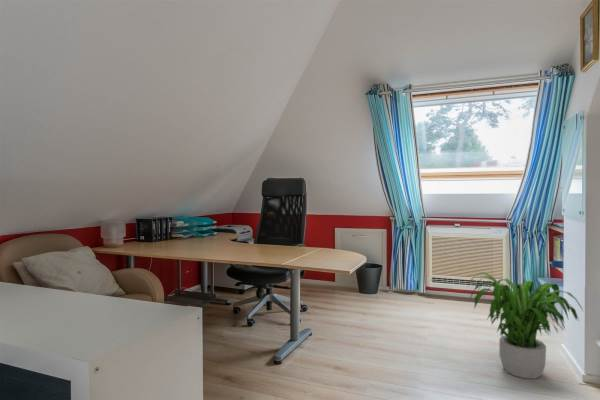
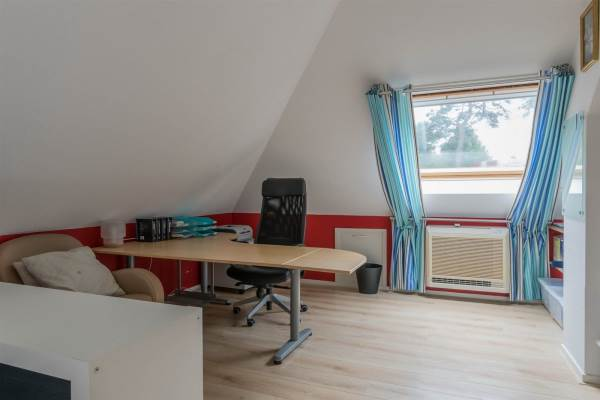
- potted plant (522, 326)
